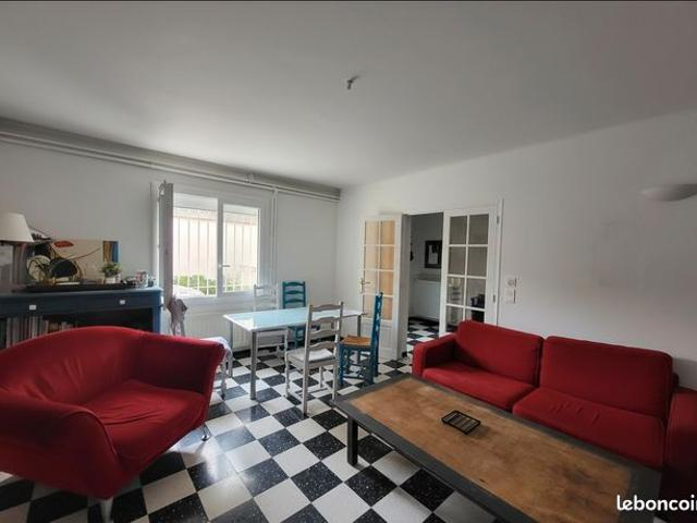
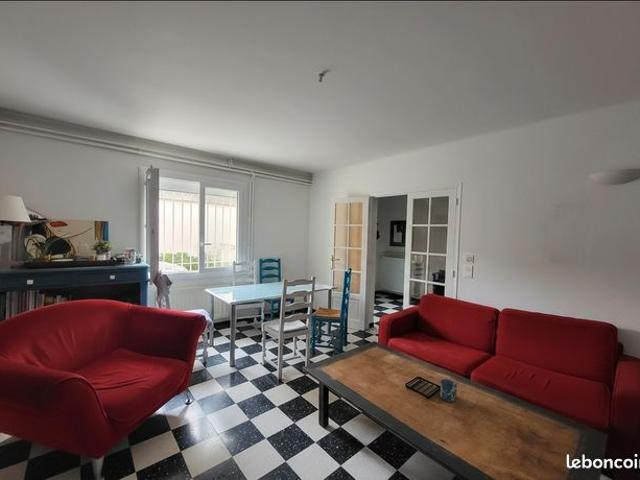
+ cup (447, 391)
